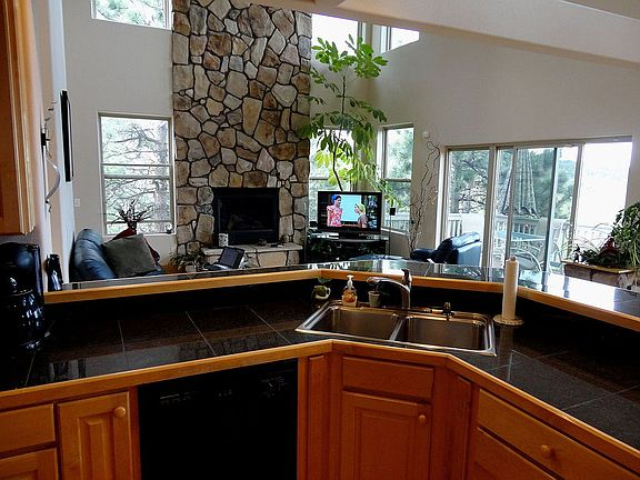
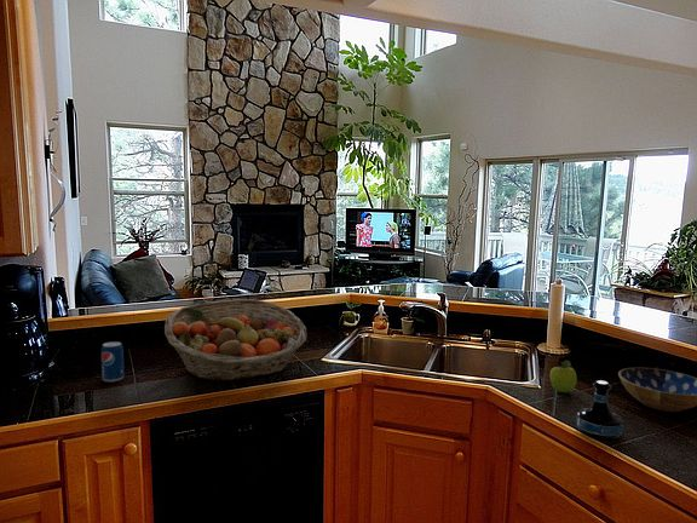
+ tequila bottle (600, 407)
+ beverage can (113, 361)
+ fruit basket (237, 337)
+ fruit (564, 375)
+ bowl (662, 392)
